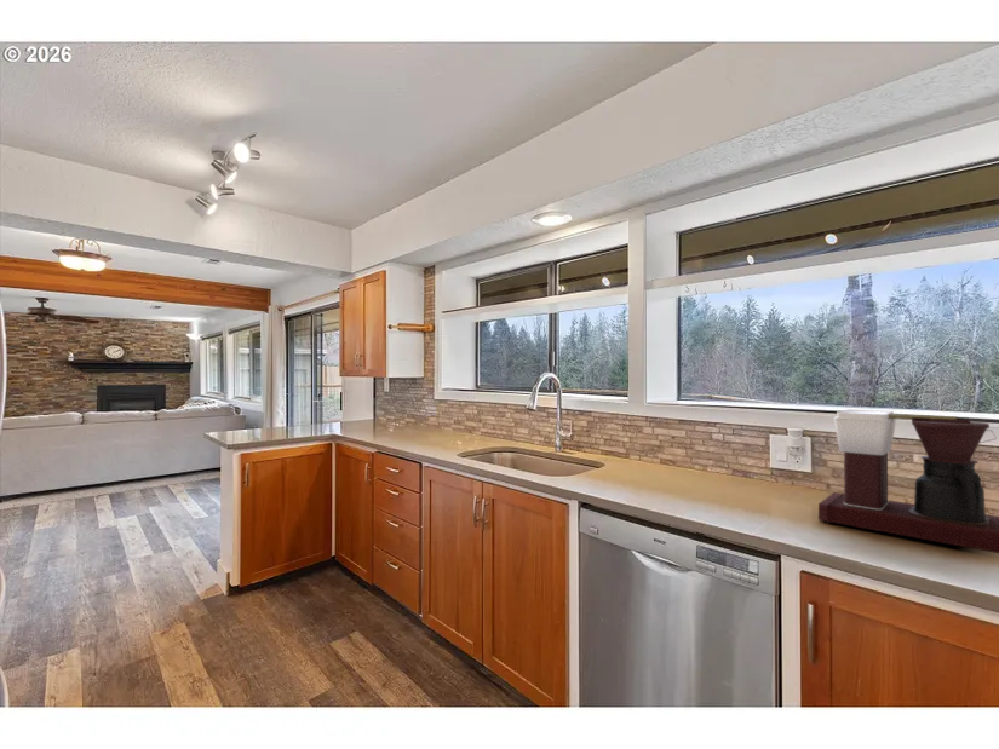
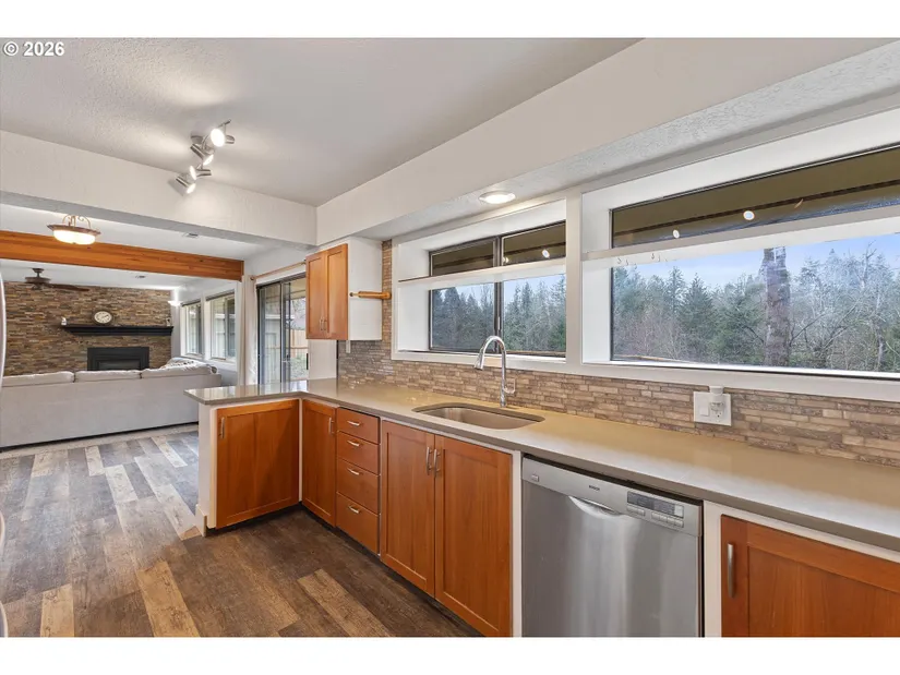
- coffee maker (918, 477)
